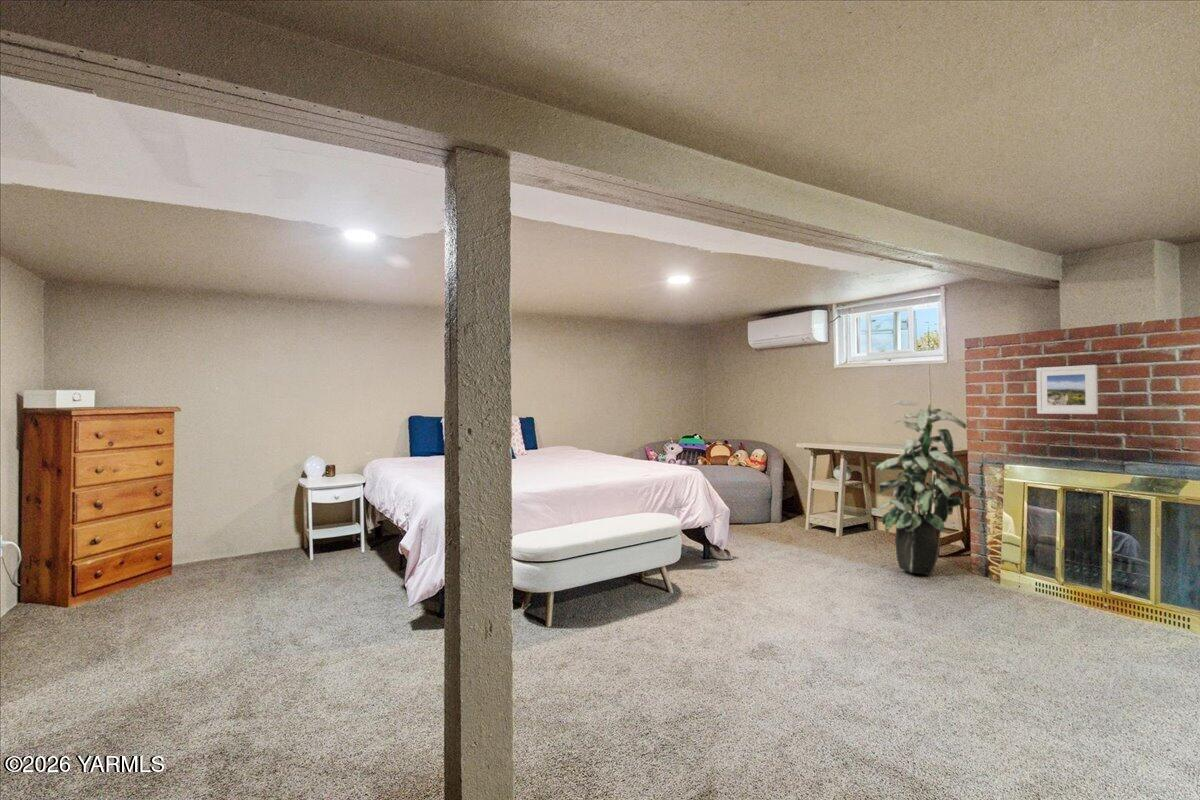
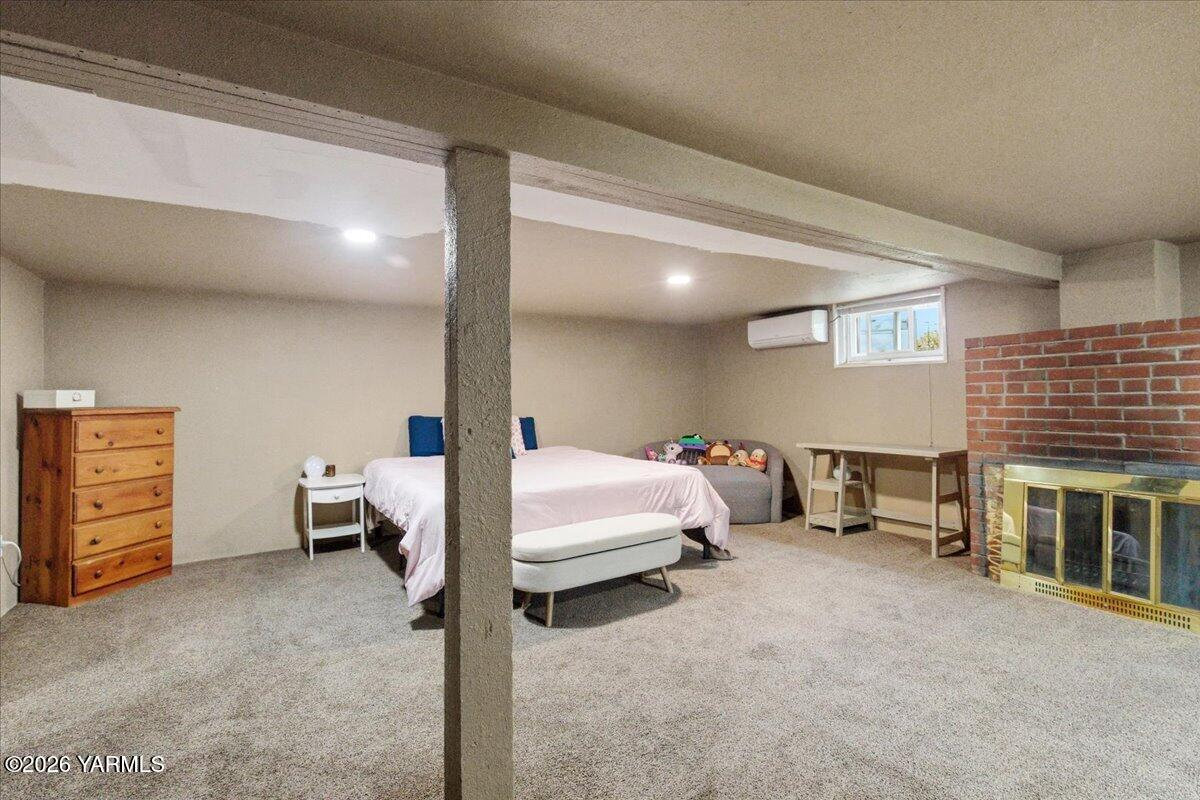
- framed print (1066, 390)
- indoor plant (917, 485)
